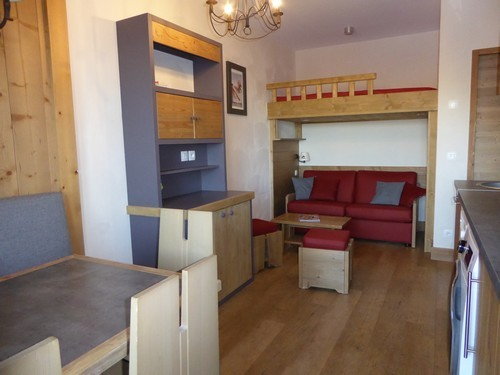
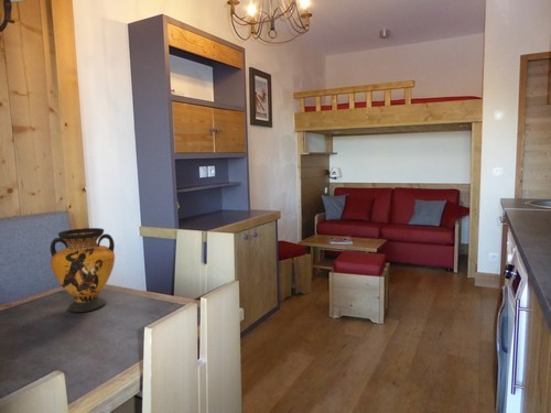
+ vase (84, 269)
